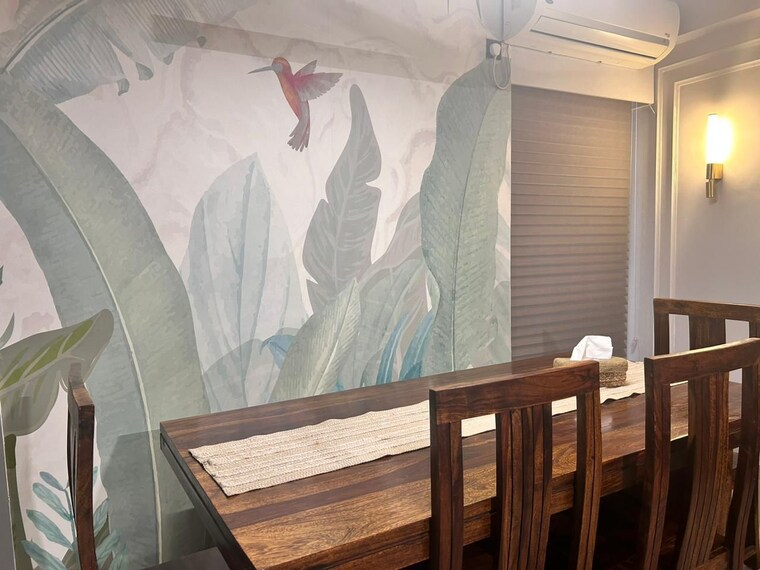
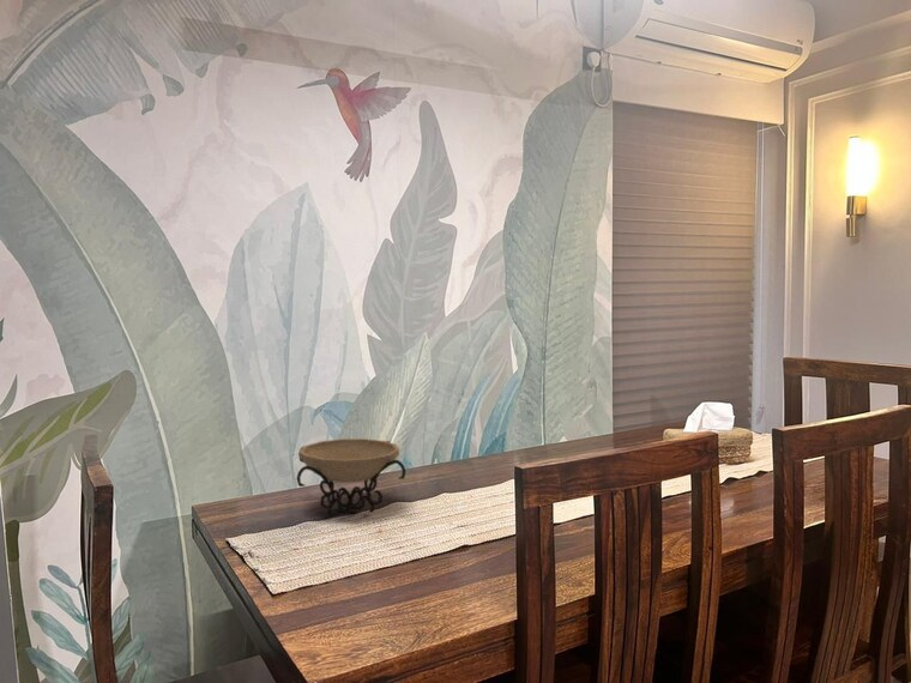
+ decorative bowl (349, 478)
